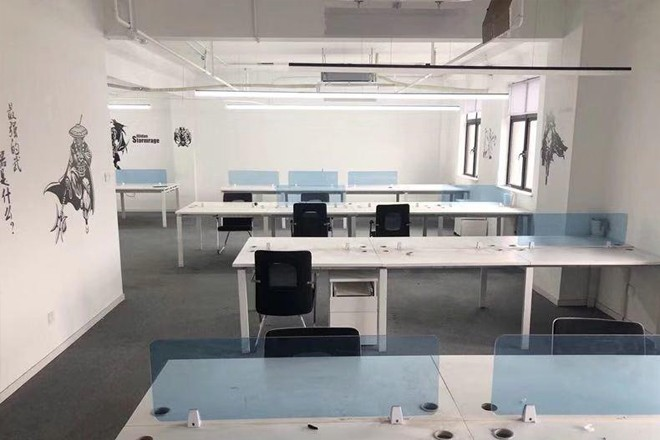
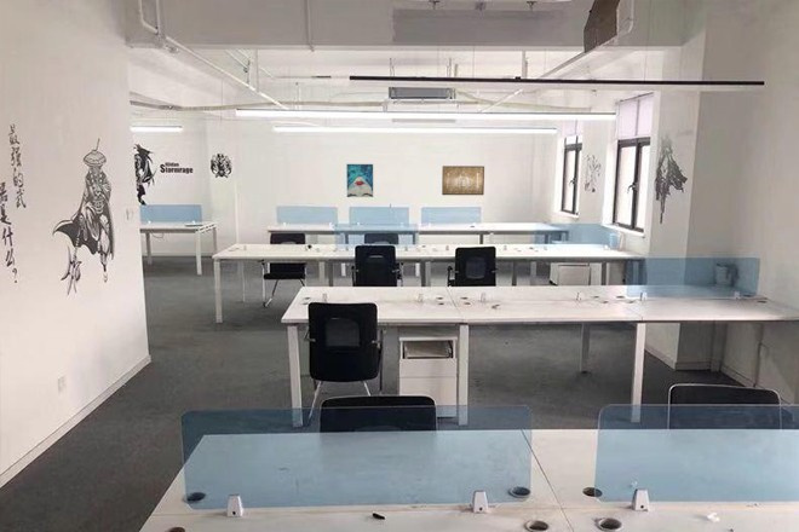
+ wall art (462, 180)
+ wall art (360, 180)
